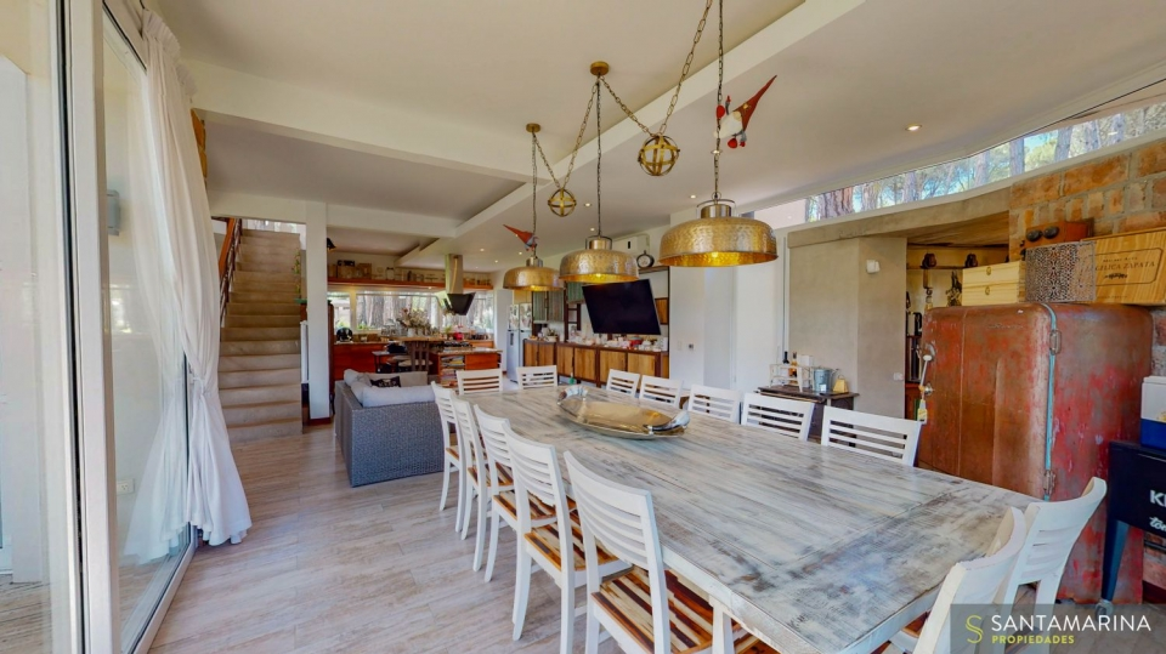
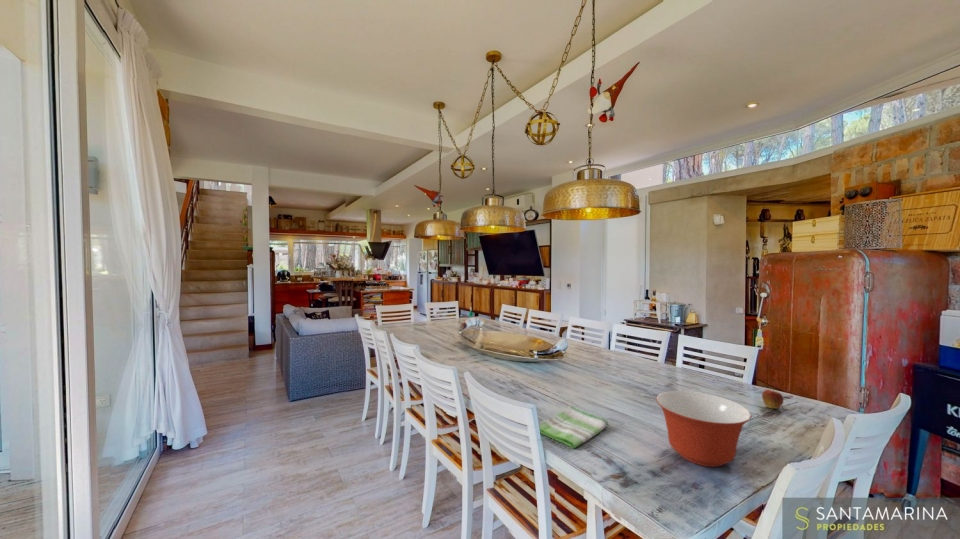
+ mixing bowl (700, 430)
+ dish towel (572, 424)
+ fruit (772, 397)
